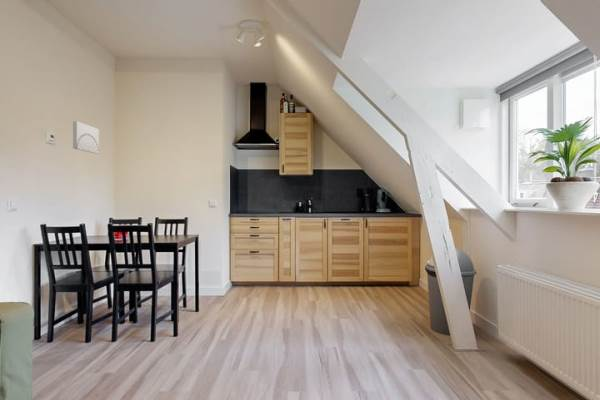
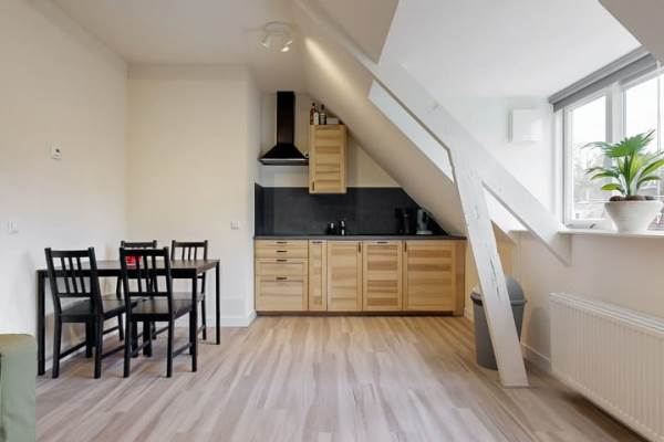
- wall art (86, 138)
